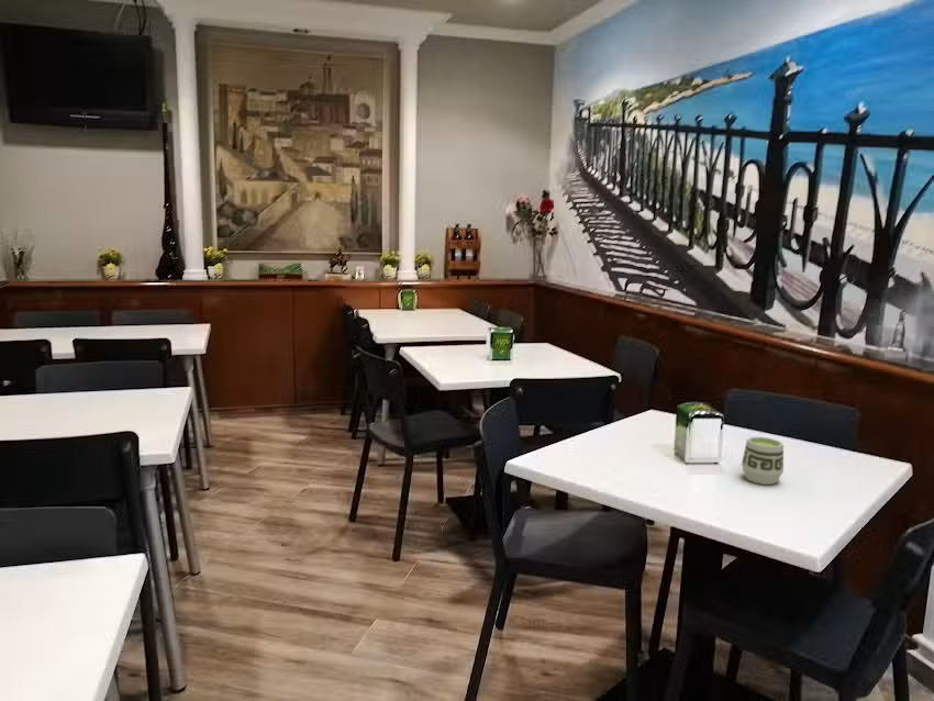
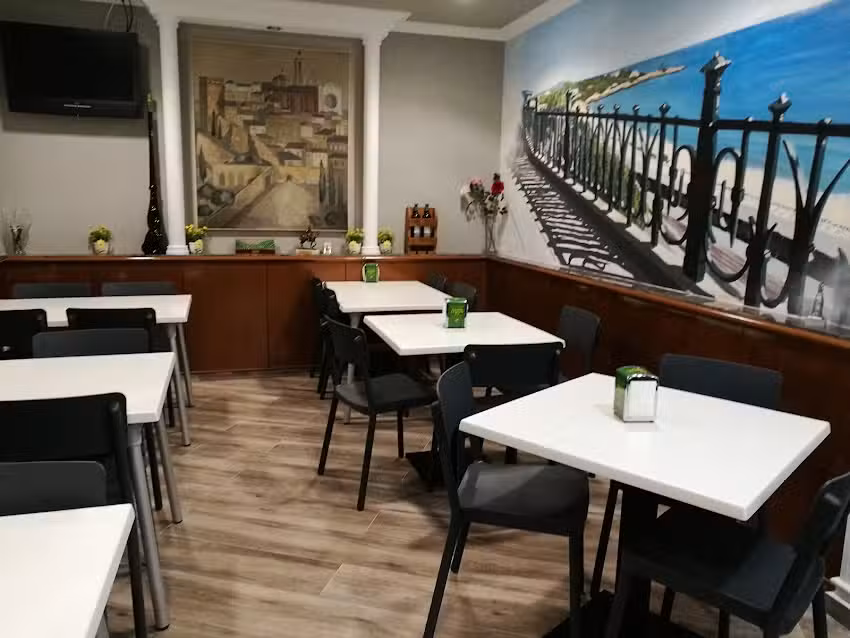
- cup (763, 460)
